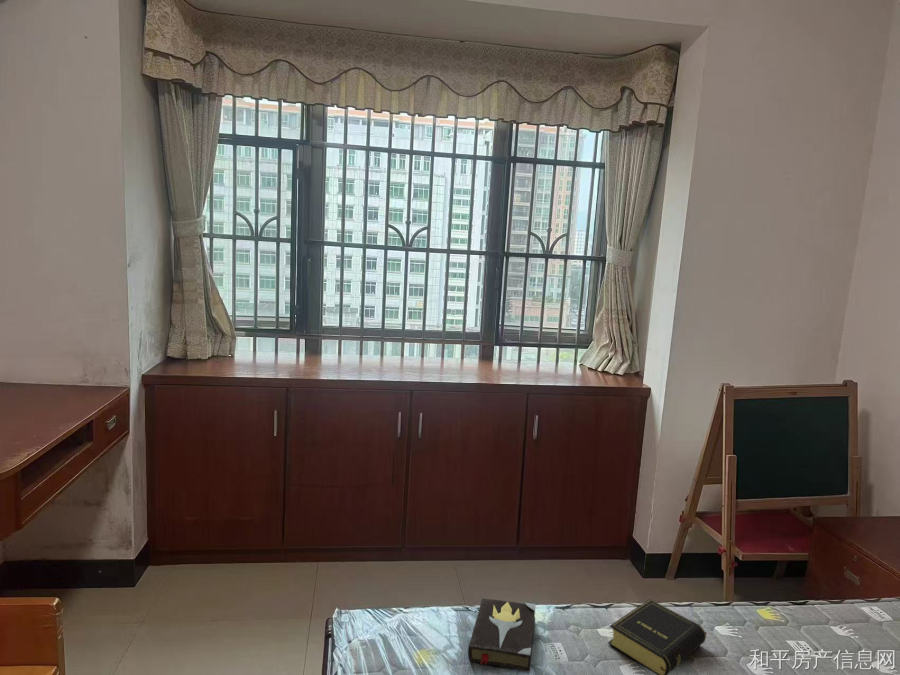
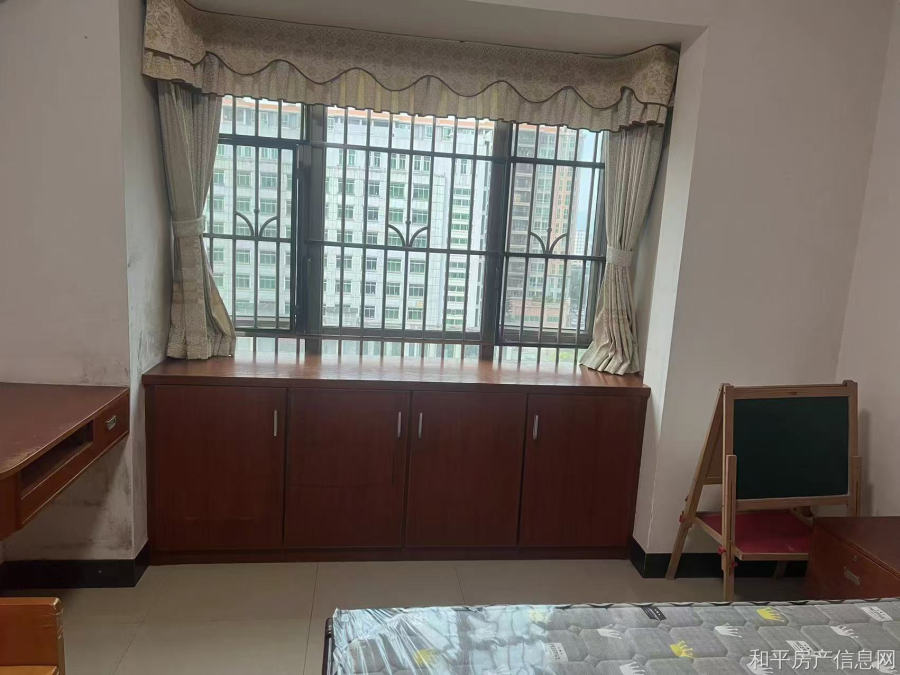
- hardback book (504, 630)
- book (659, 634)
